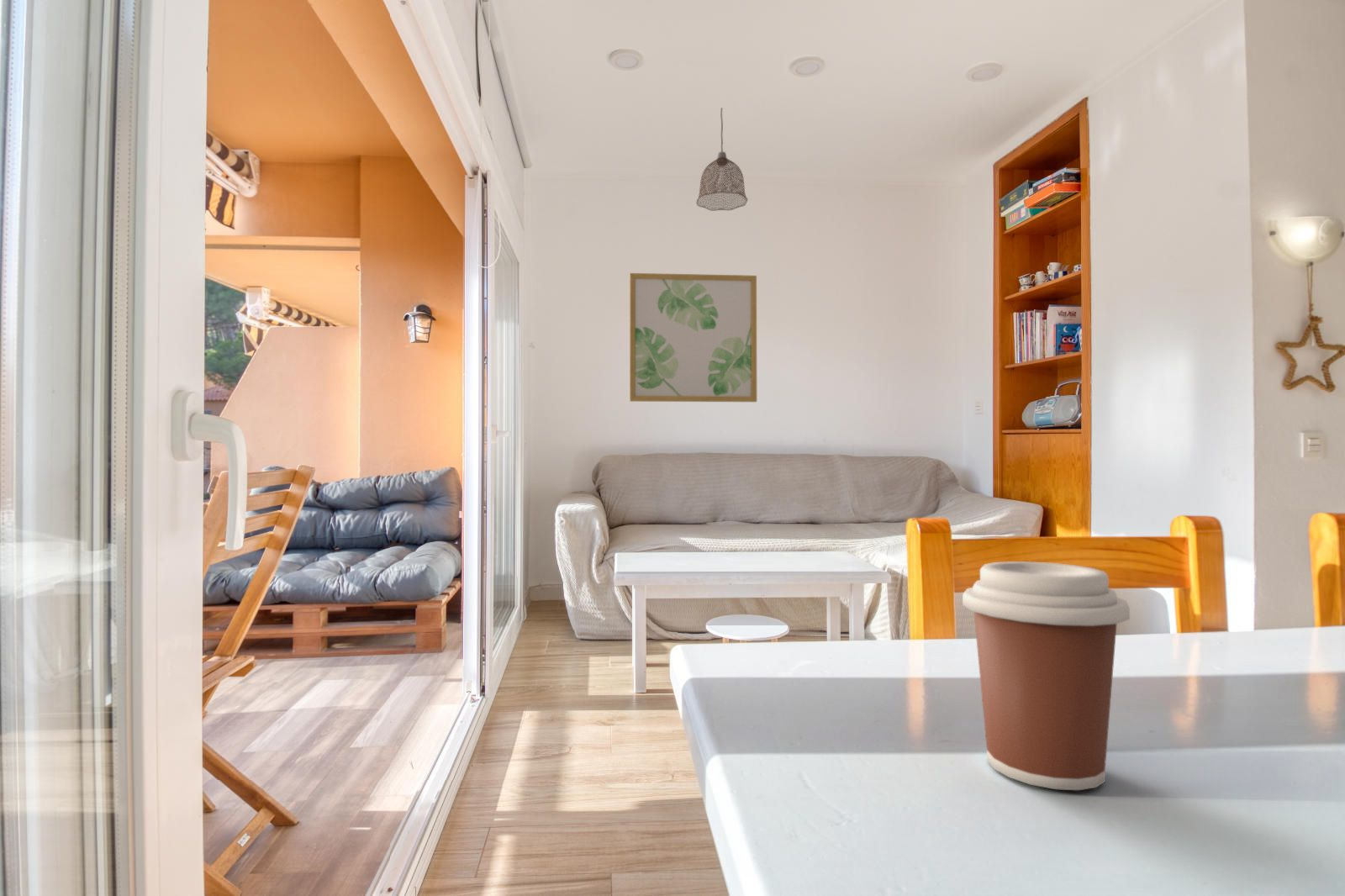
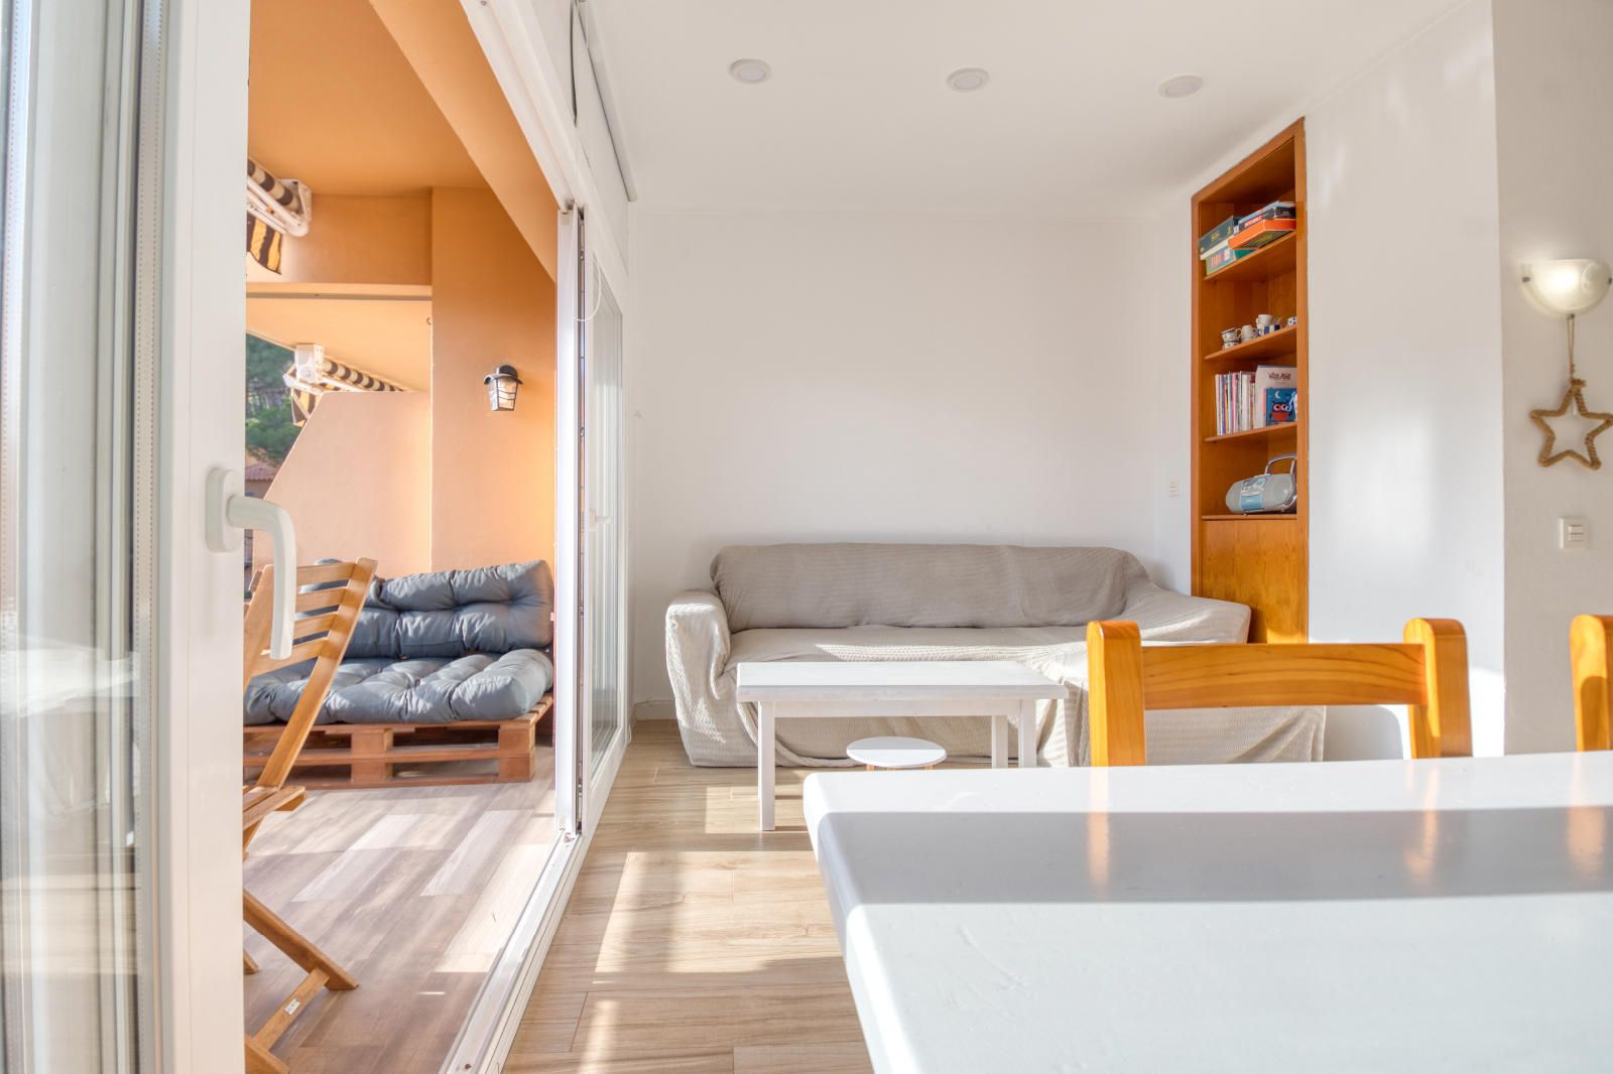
- pendant lamp (721, 155)
- wall art (693, 338)
- coffee cup (1043, 667)
